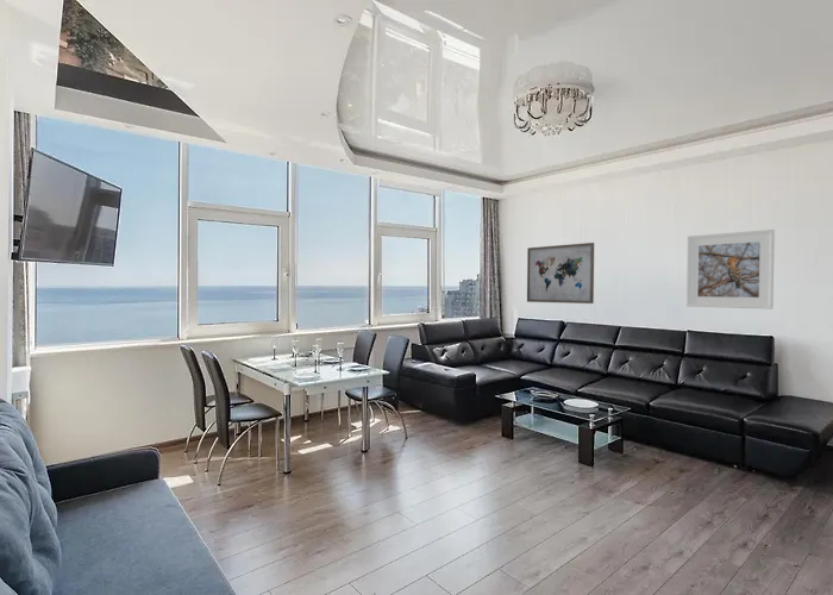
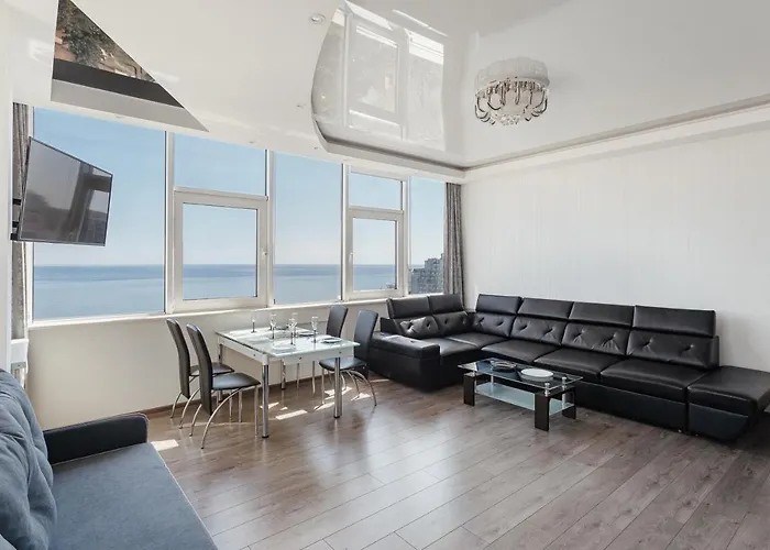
- wall art (558, 274)
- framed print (727, 270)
